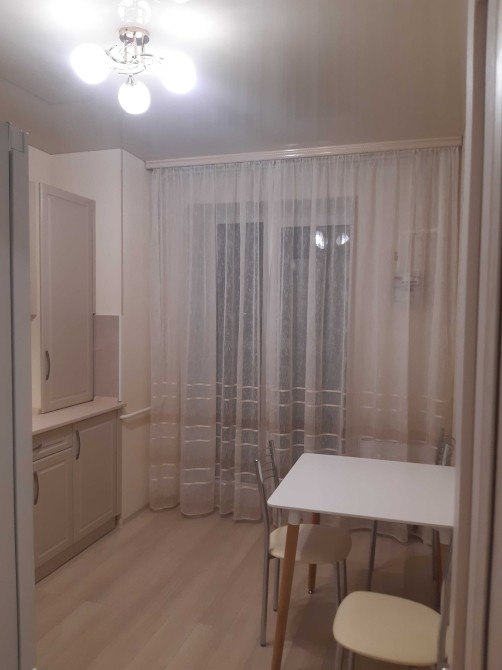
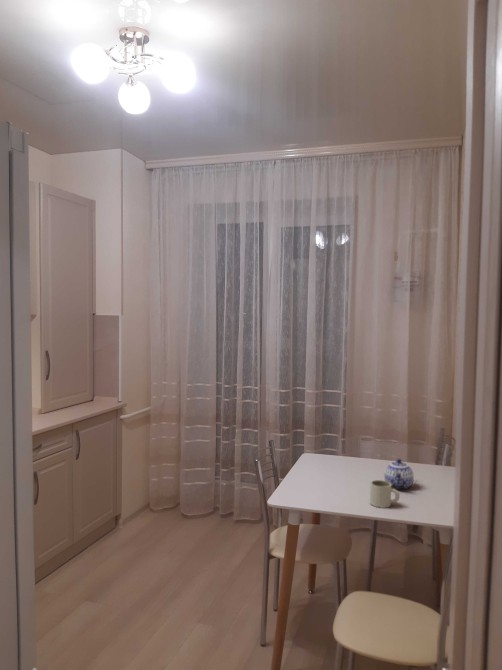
+ mug (384, 494)
+ teapot (398, 472)
